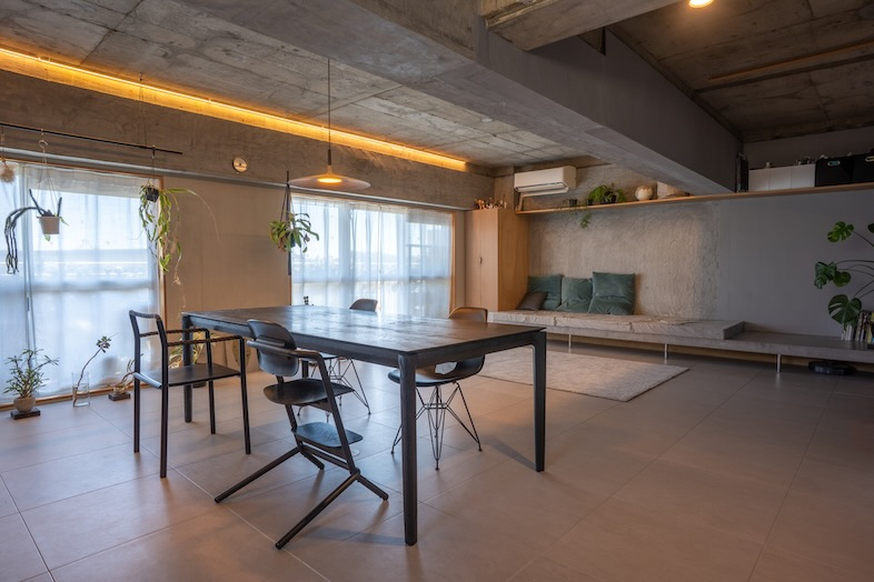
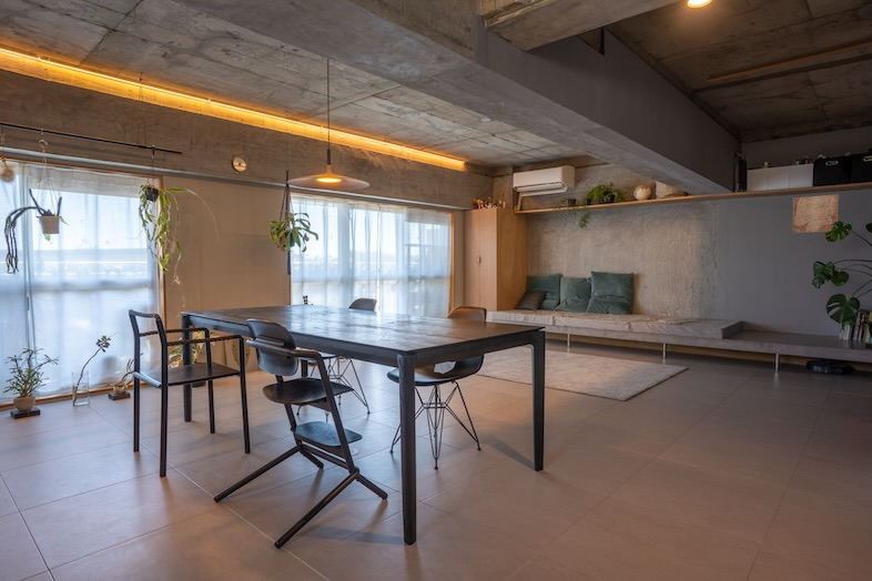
+ wall art (814, 214)
